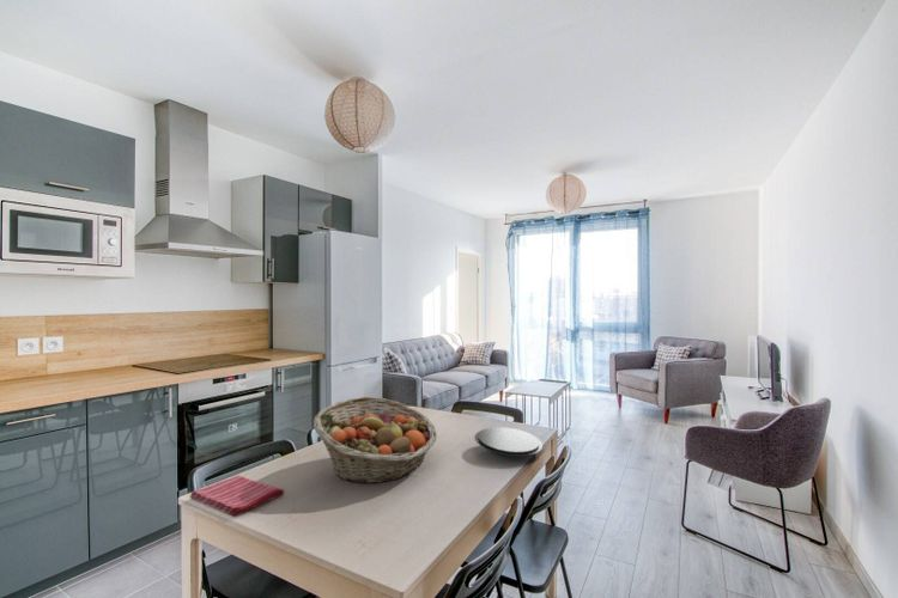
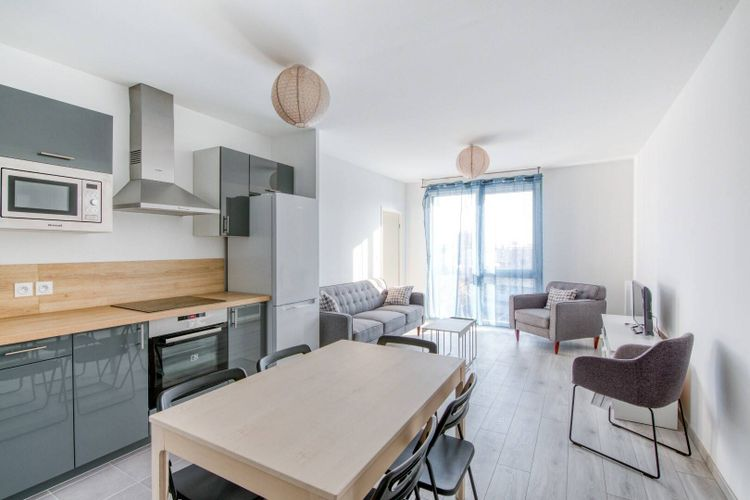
- dish towel (237, 492)
- fruit basket (377, 435)
- plate (508, 443)
